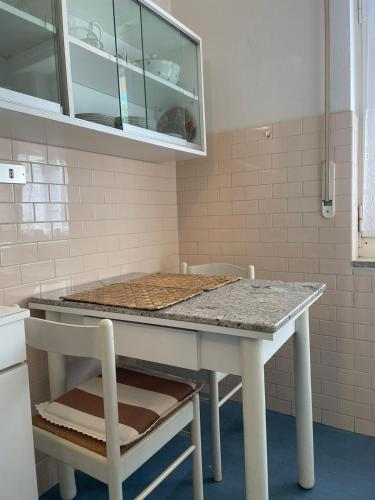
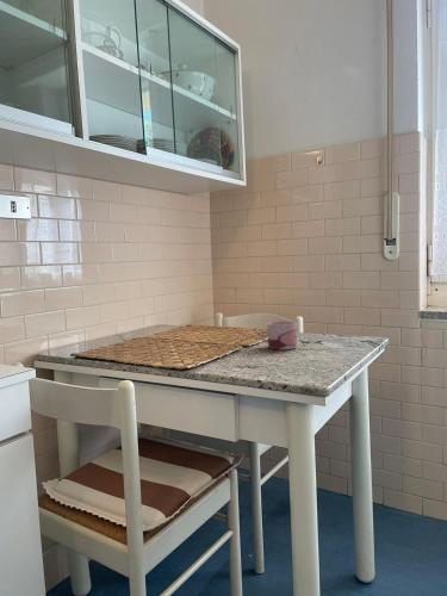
+ mug (278, 335)
